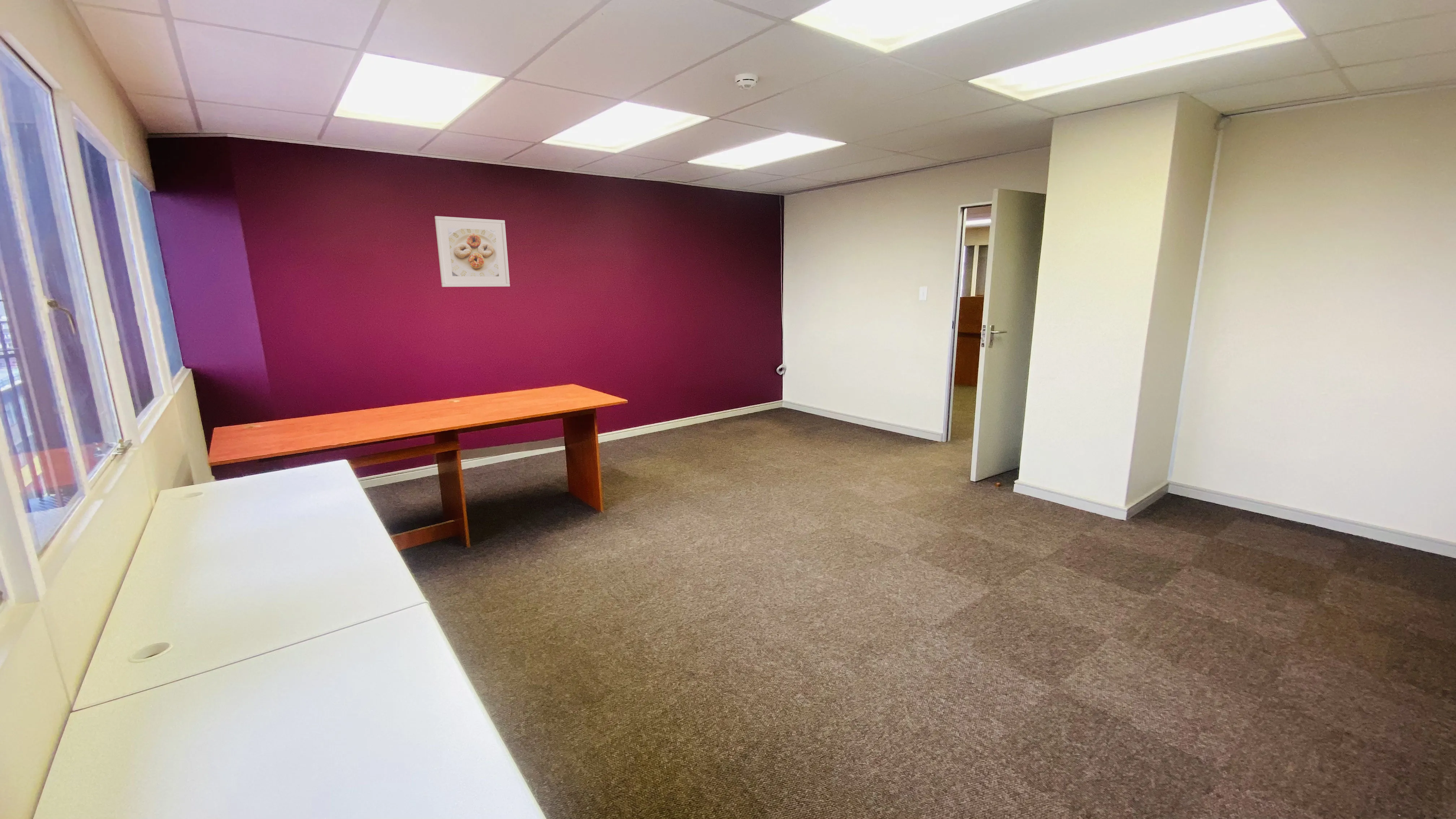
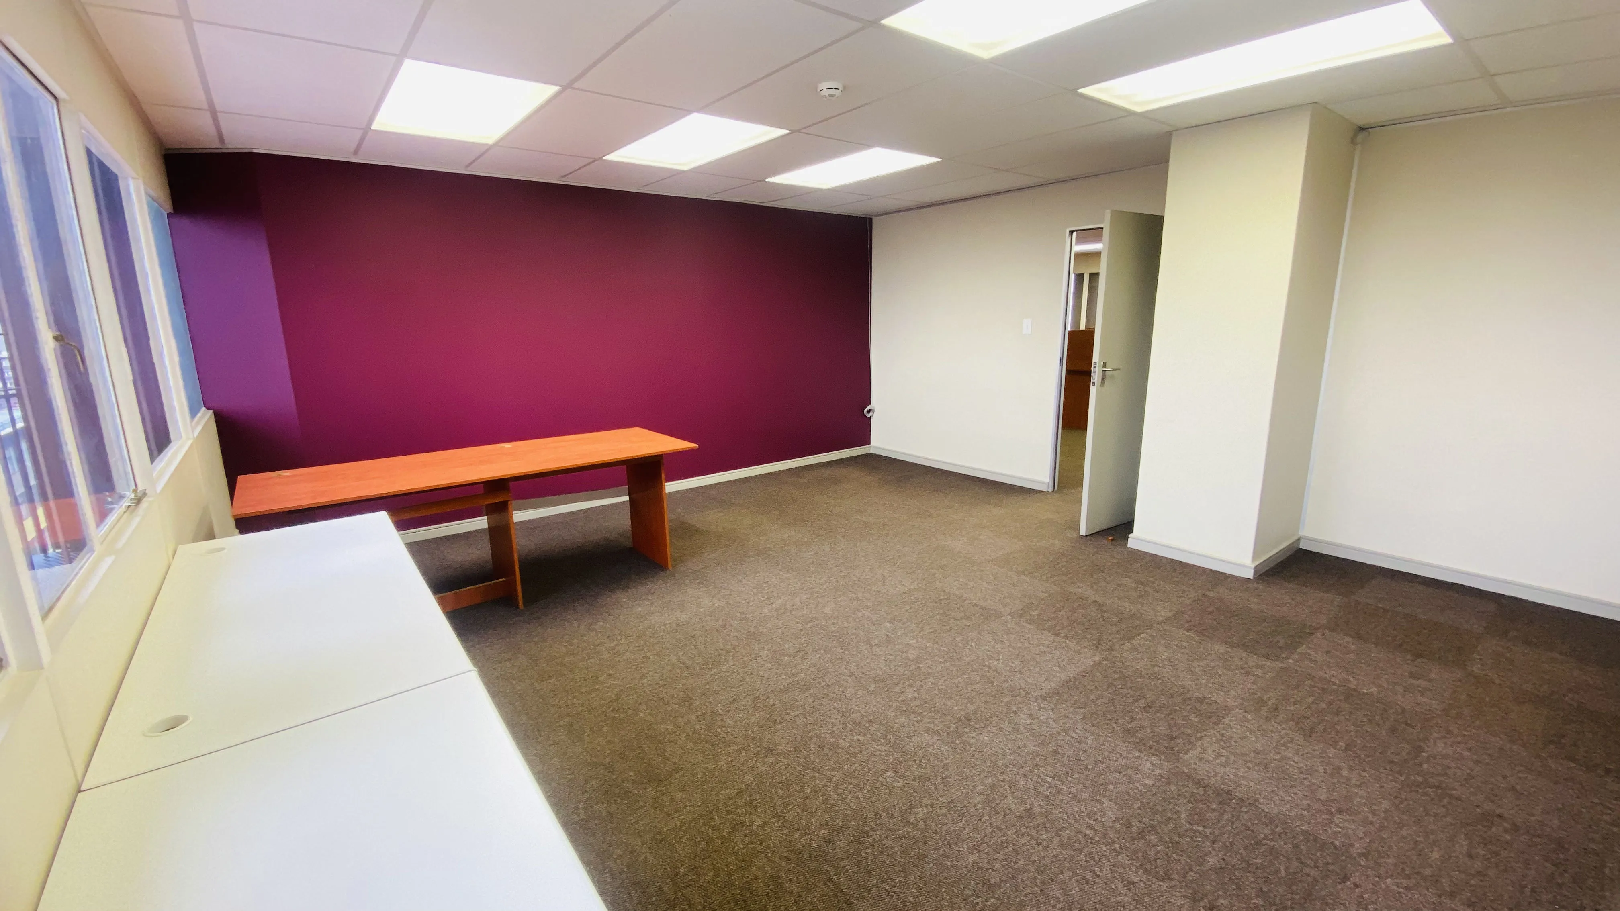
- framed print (474, 253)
